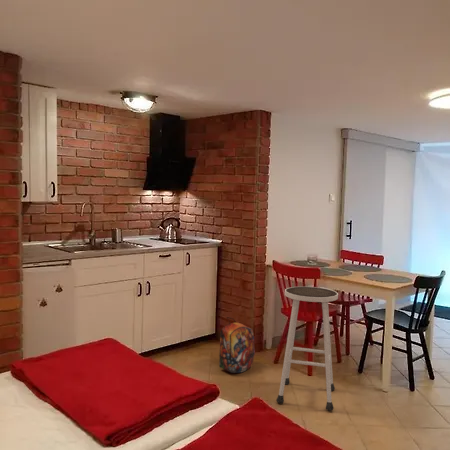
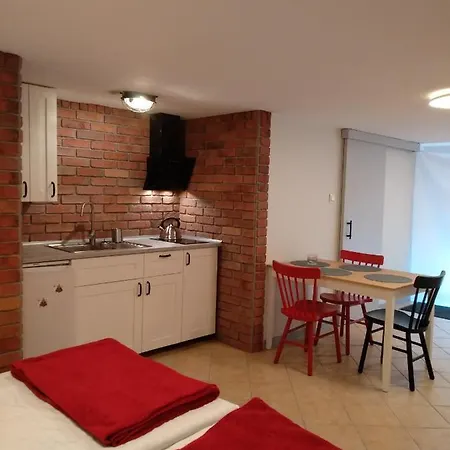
- backpack (236, 344)
- stool (306, 348)
